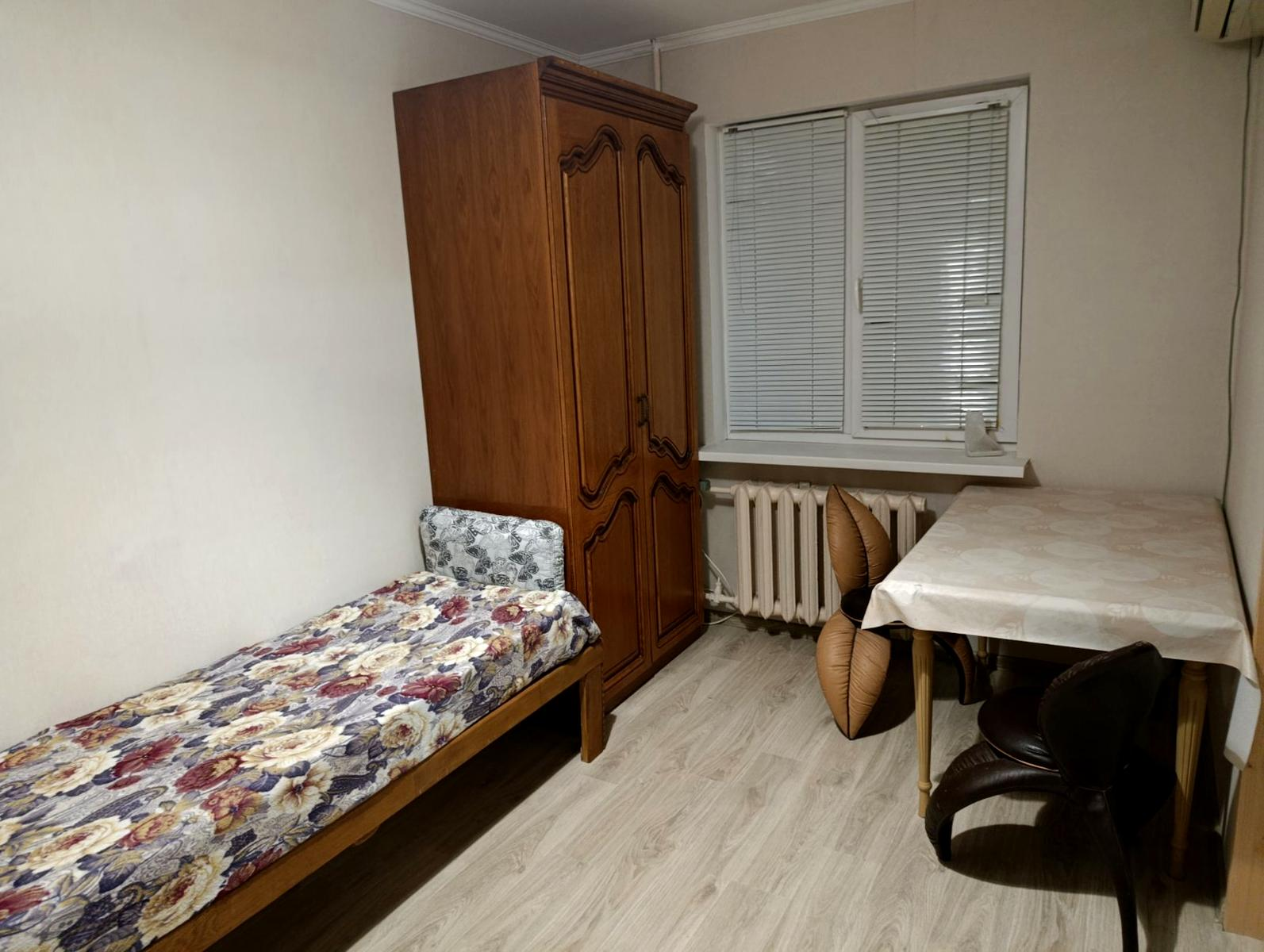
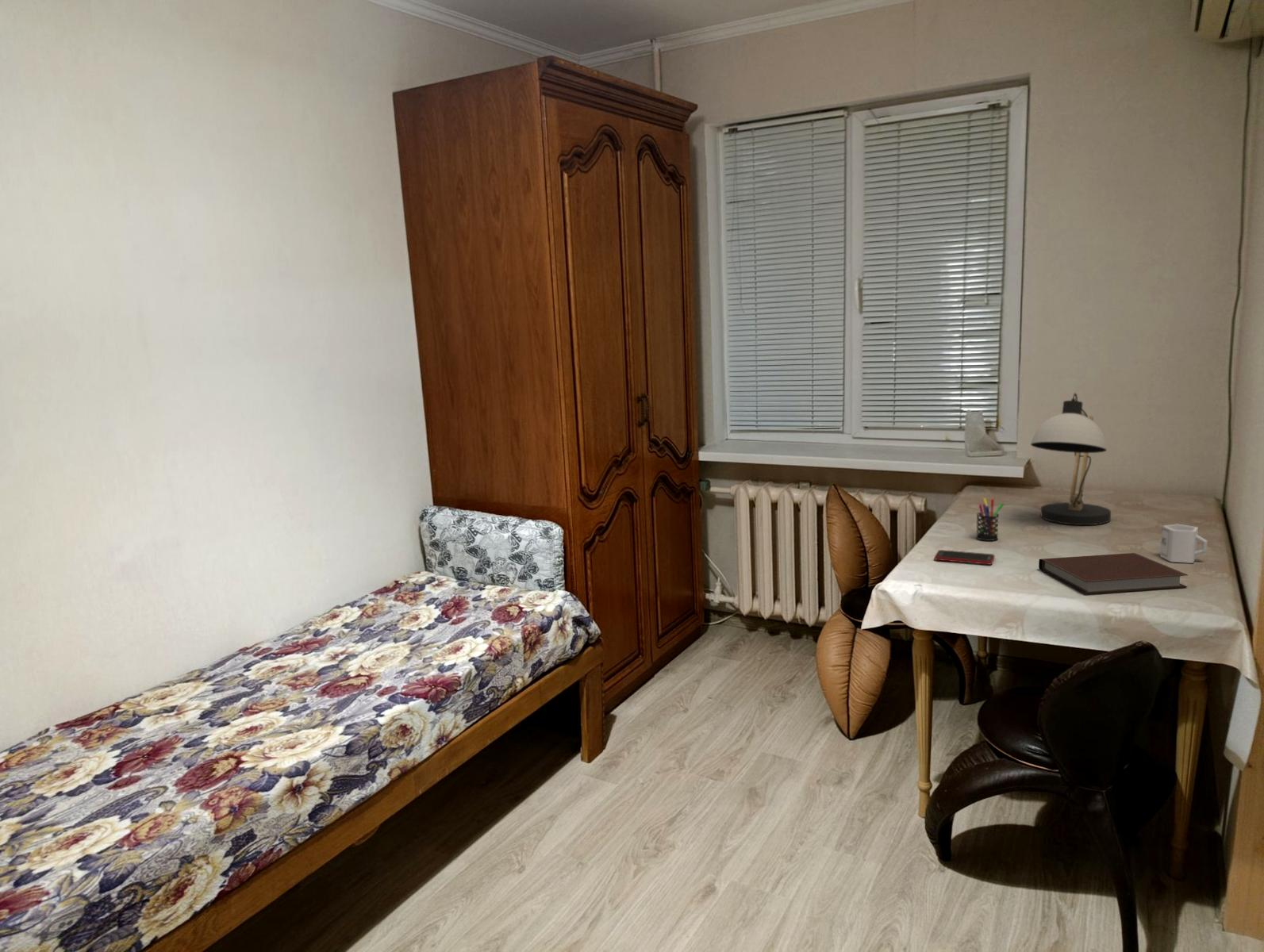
+ pen holder (990, 517)
+ cup (1184, 543)
+ cell phone (964, 557)
+ desk lamp (1075, 455)
+ notebook (1109, 571)
